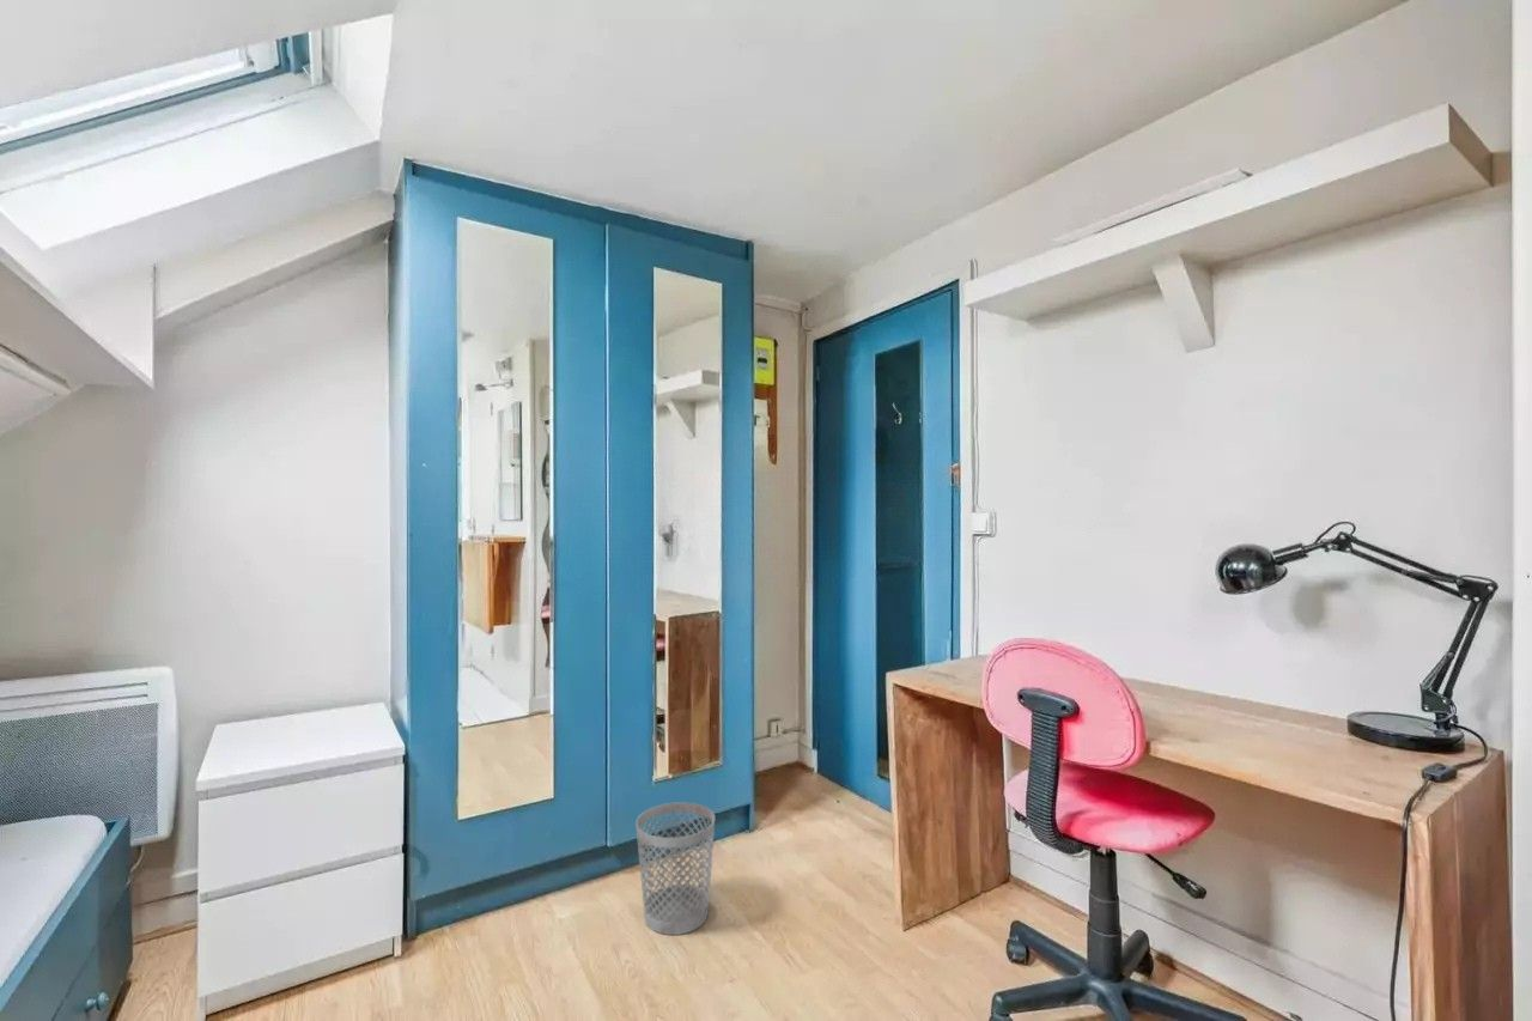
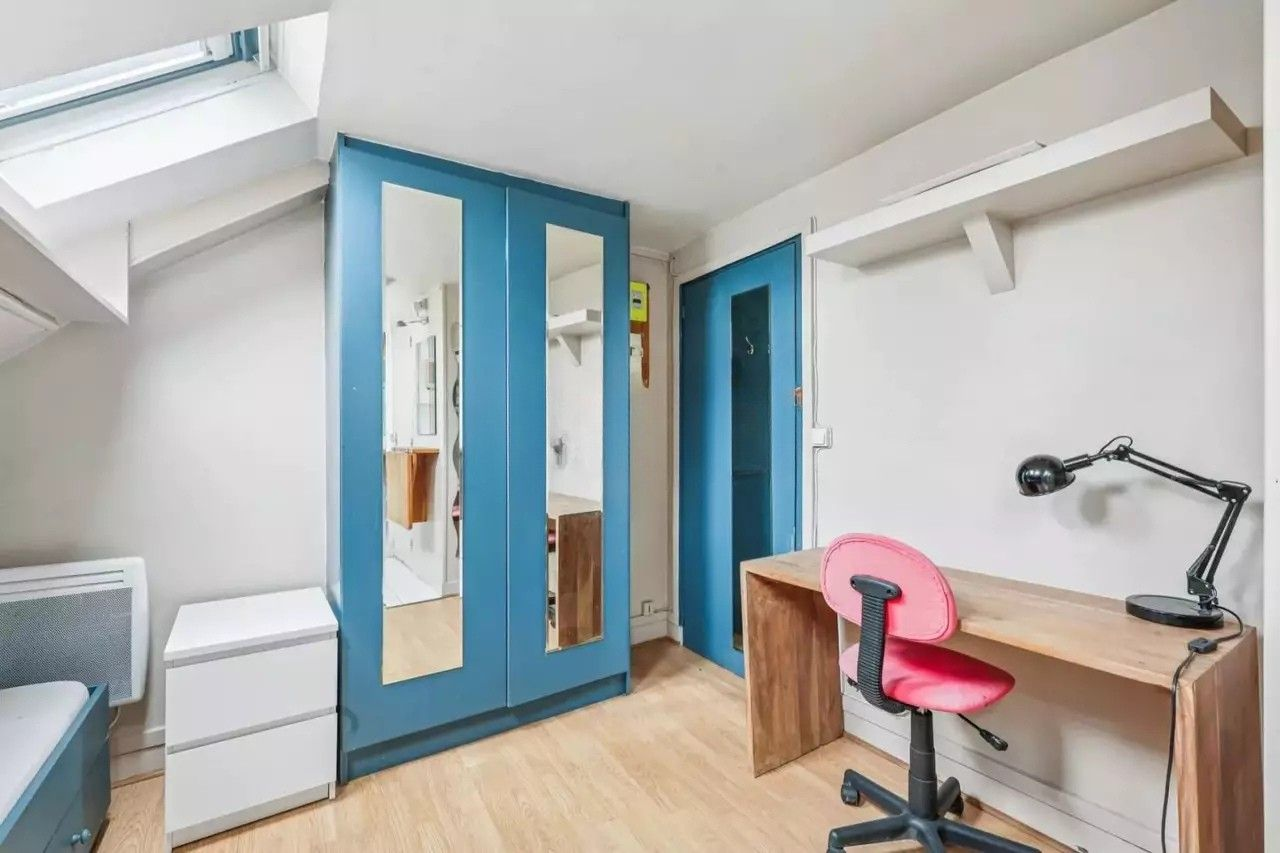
- wastebasket (676, 867)
